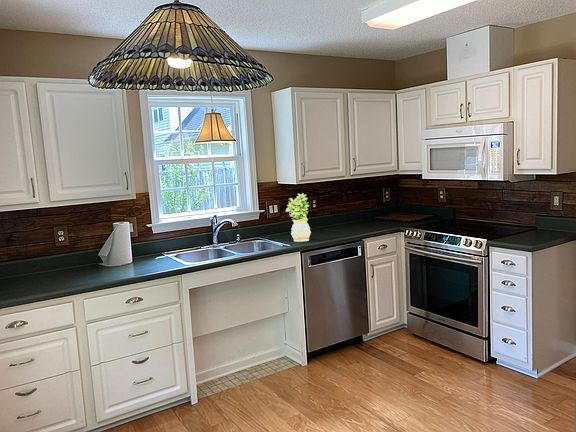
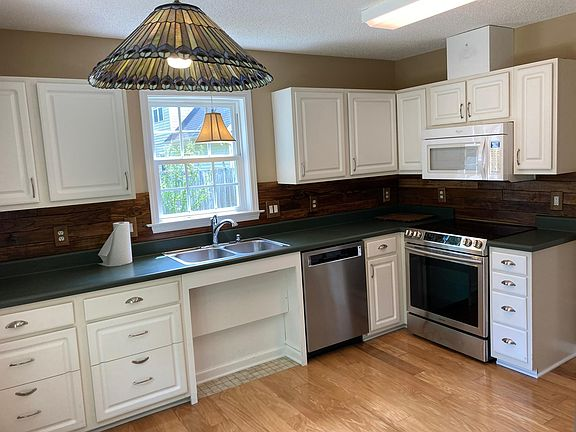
- potted plant (299, 216)
